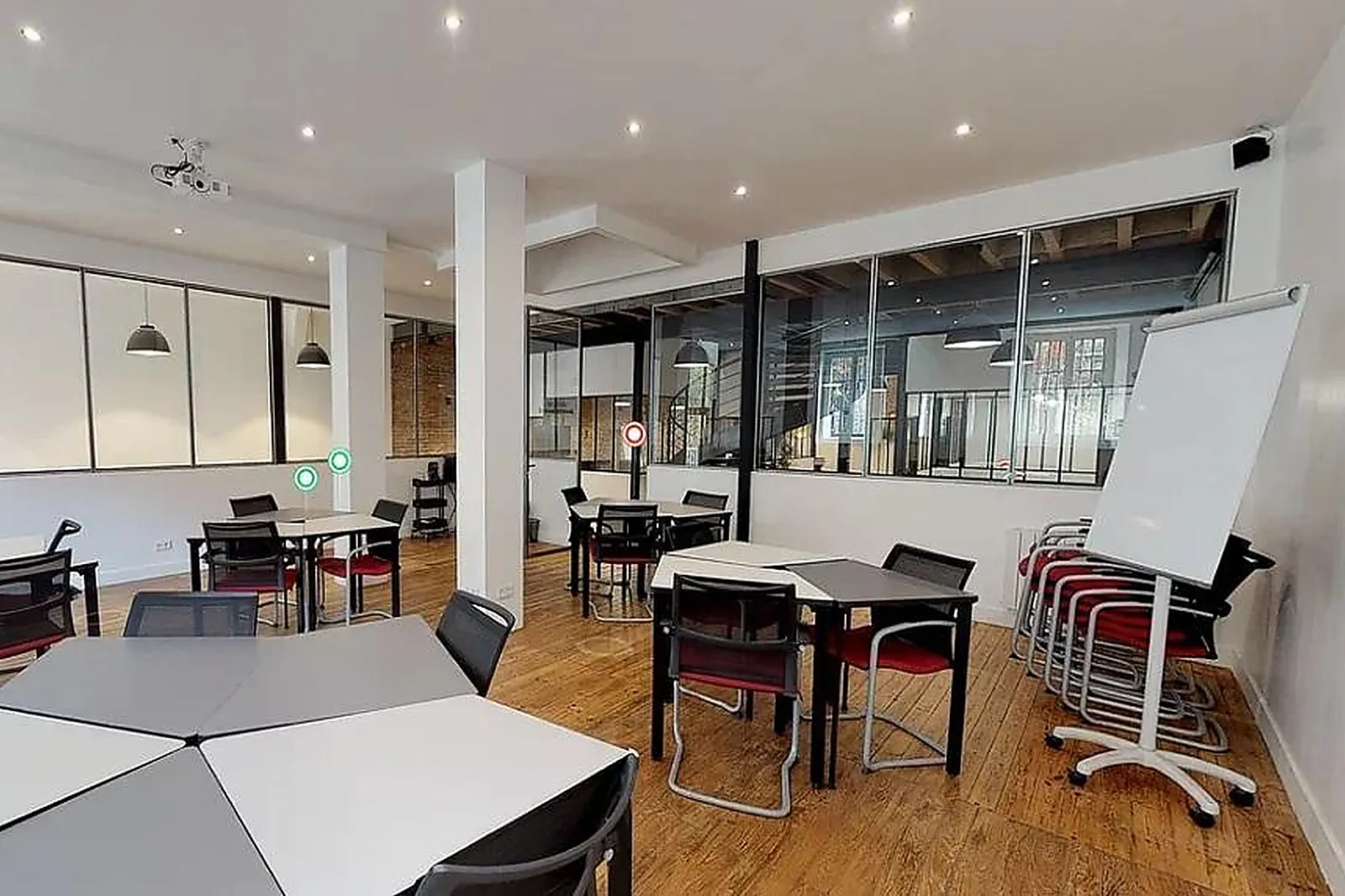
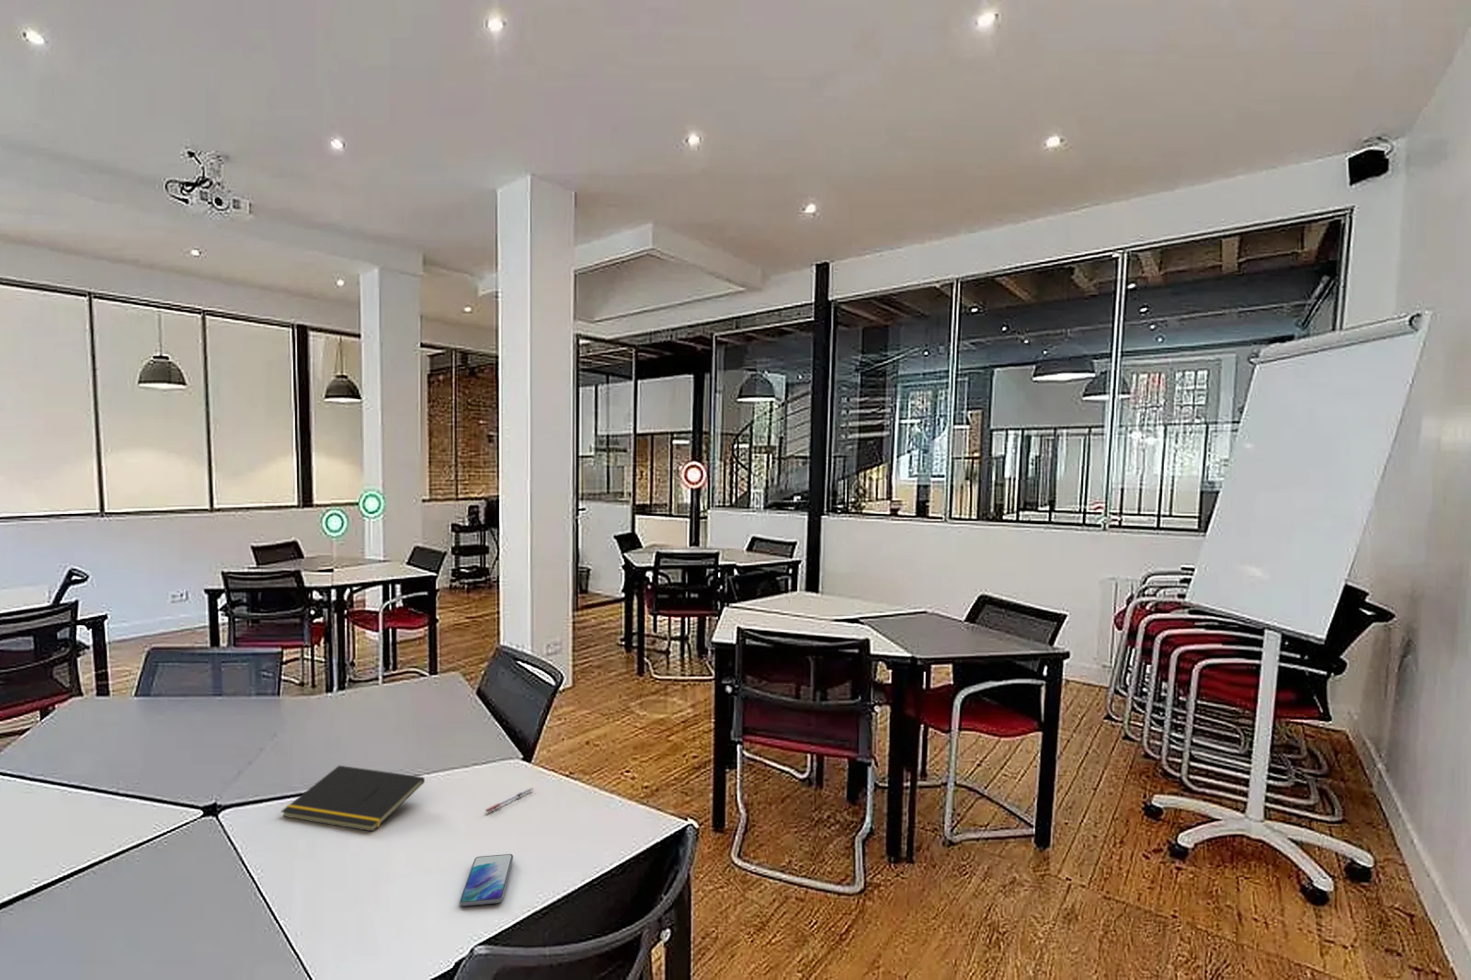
+ pen (511, 798)
+ notepad (354, 796)
+ smartphone (488, 878)
